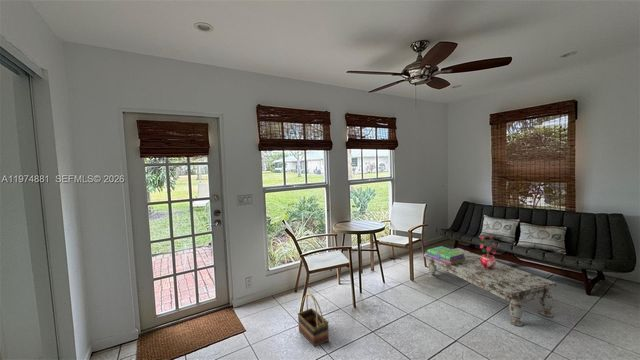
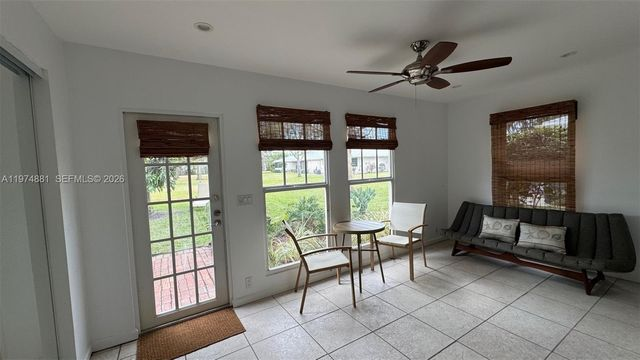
- potted plant (487, 251)
- basket (312, 314)
- coffee table (480, 279)
- stack of books (445, 254)
